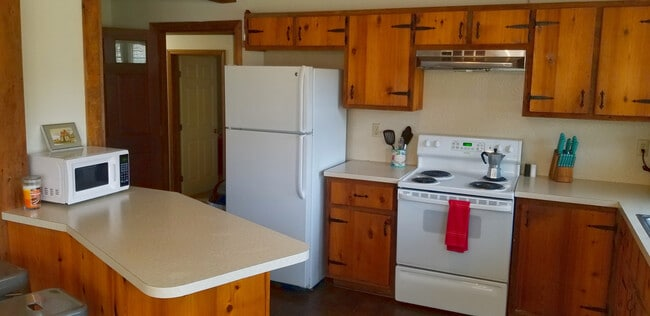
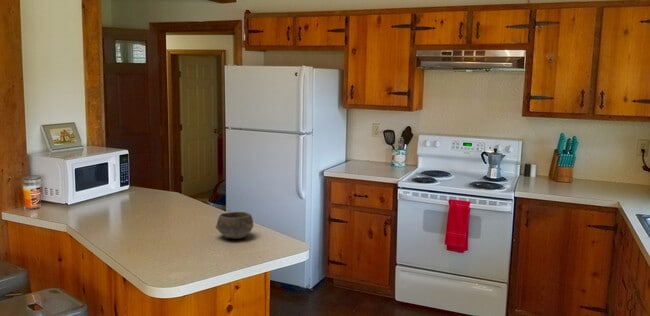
+ bowl (234, 226)
